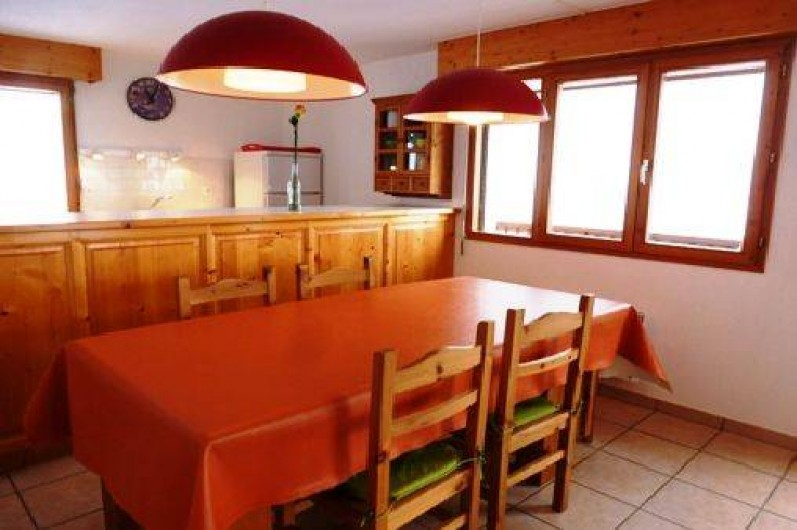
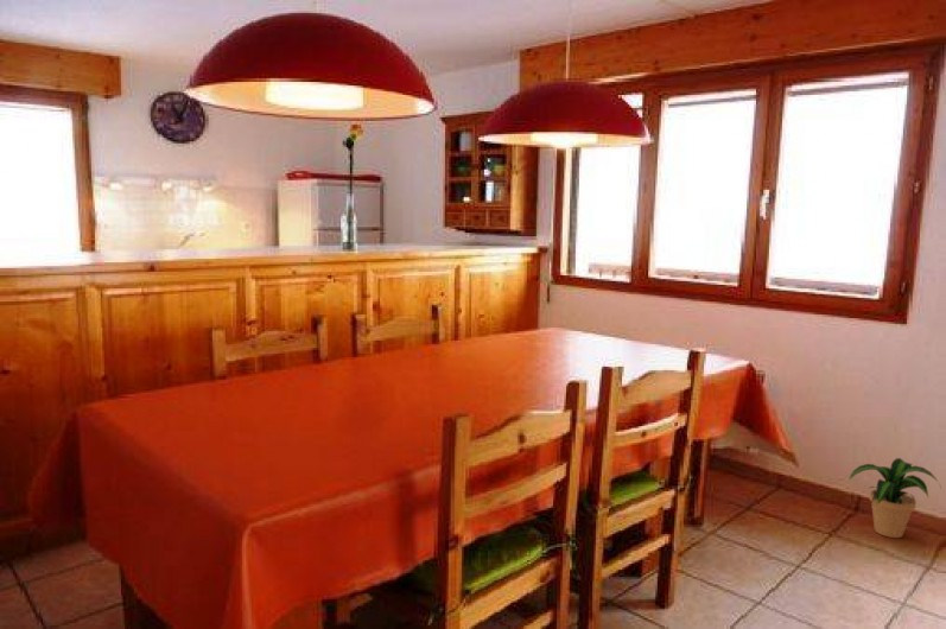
+ potted plant (893, 498)
